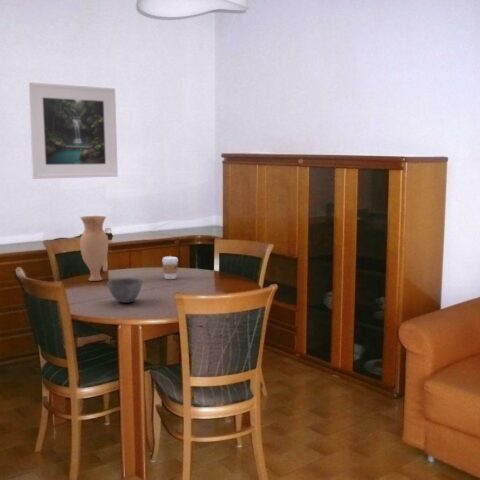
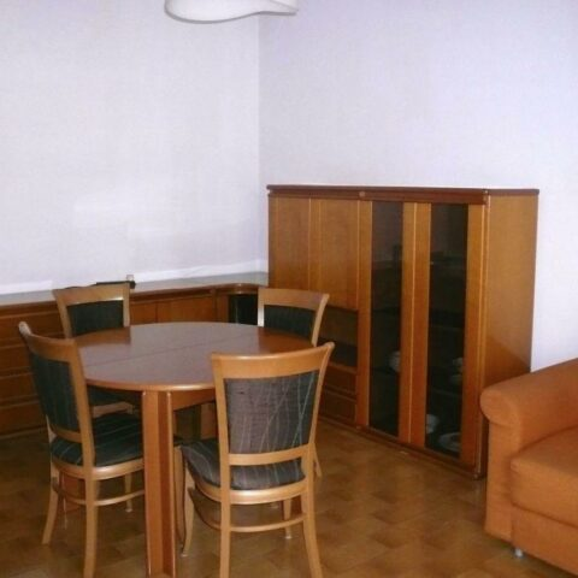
- bowl (125, 291)
- vase (94, 248)
- coffee cup (170, 267)
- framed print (75, 132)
